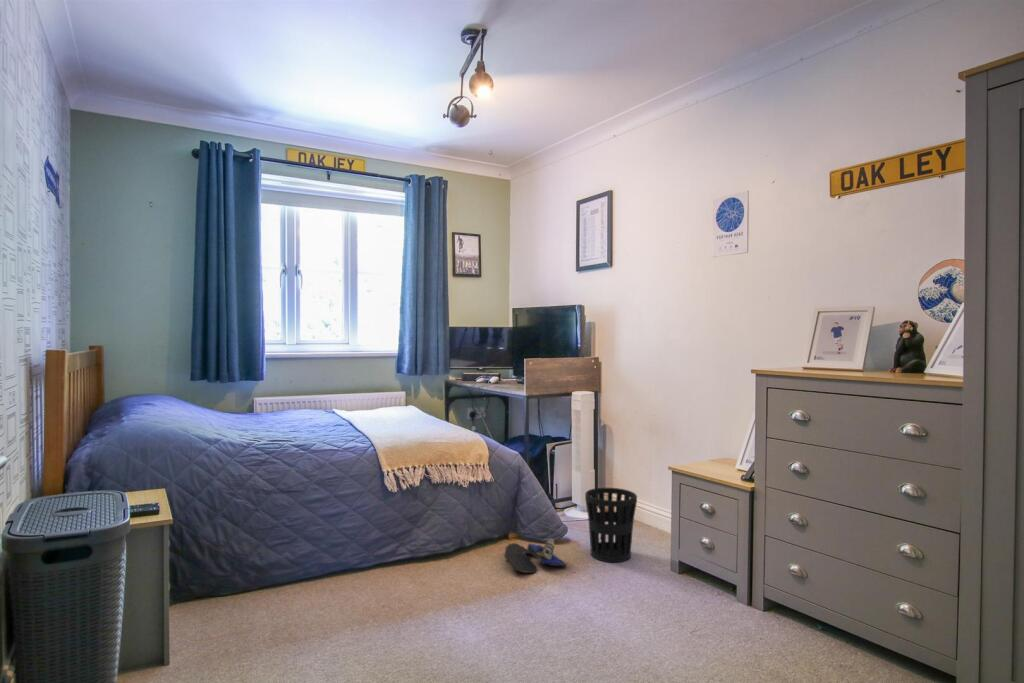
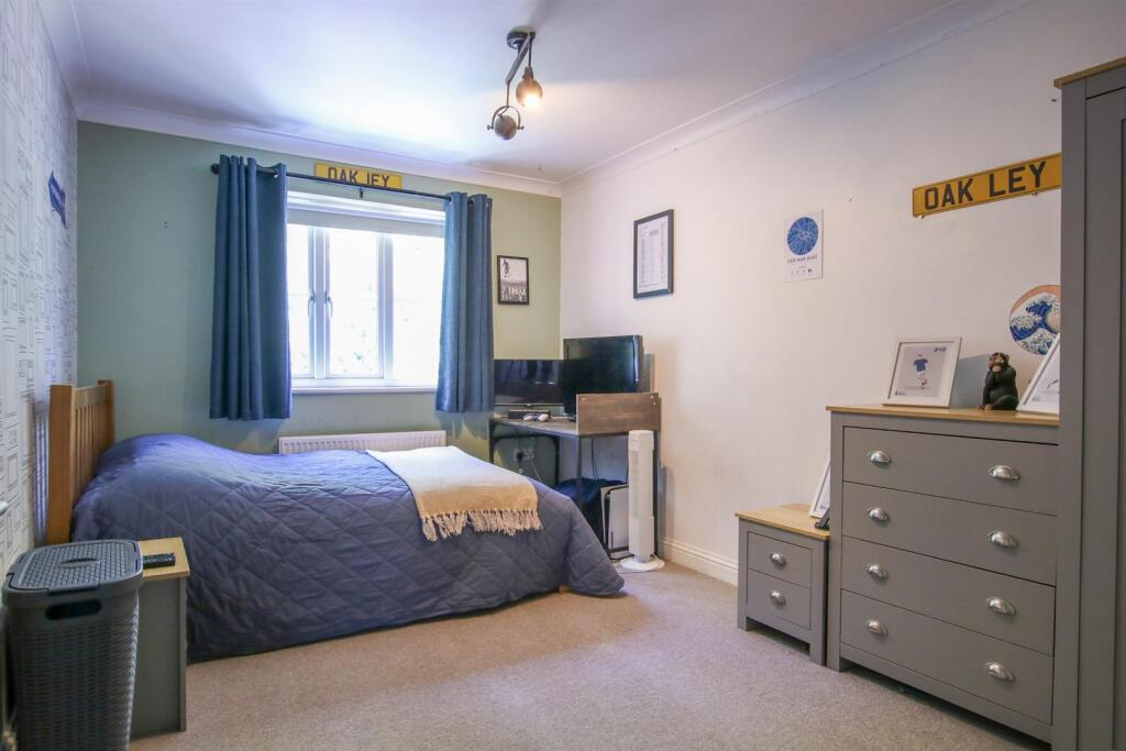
- wastebasket (610, 524)
- shoe (527, 550)
